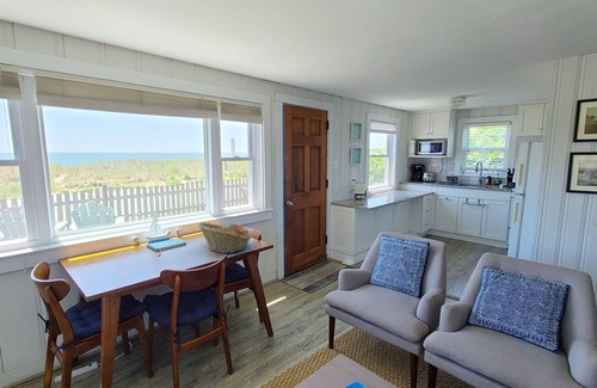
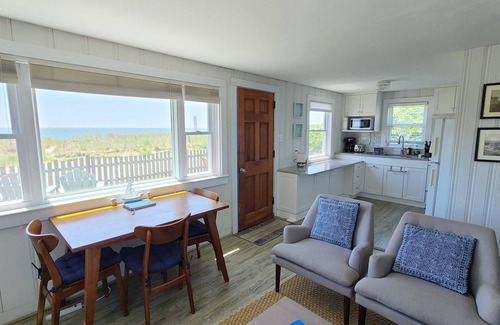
- fruit basket (224, 234)
